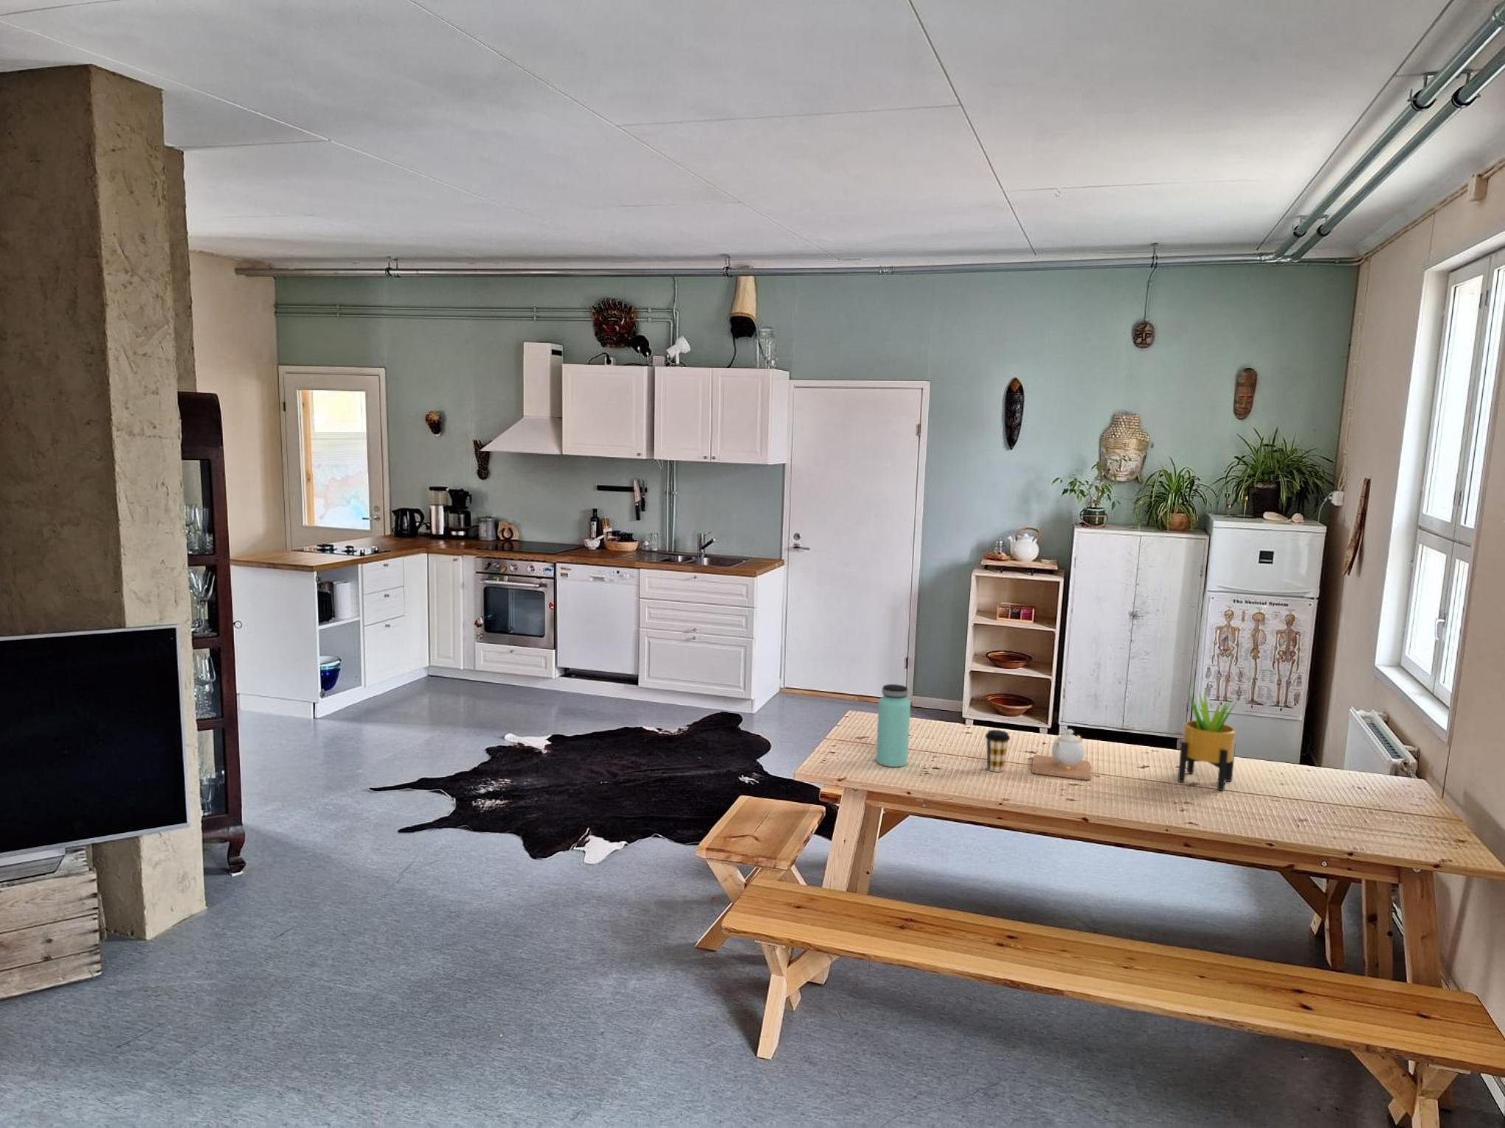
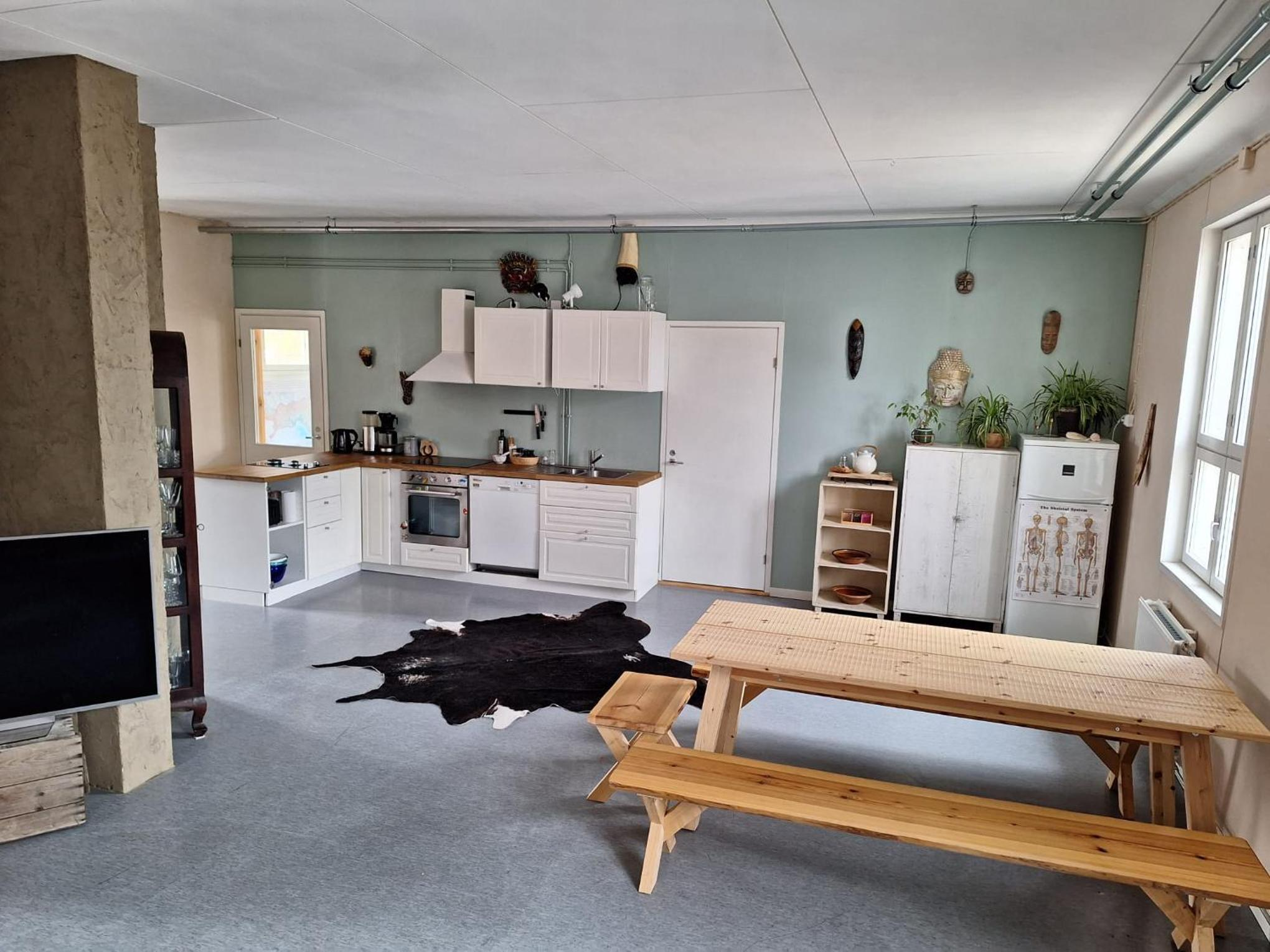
- teapot (1062, 749)
- potted plant (1209, 735)
- bottle (894, 725)
- coffee cup (997, 750)
